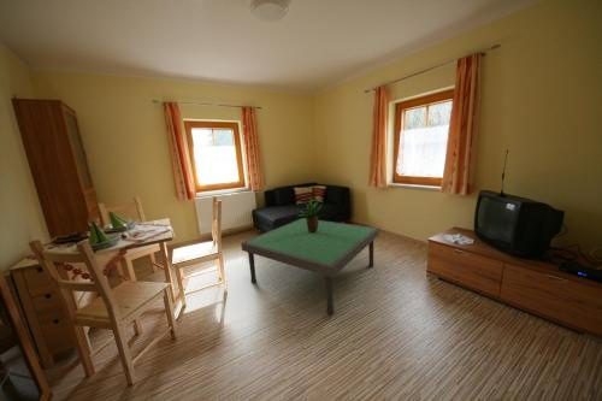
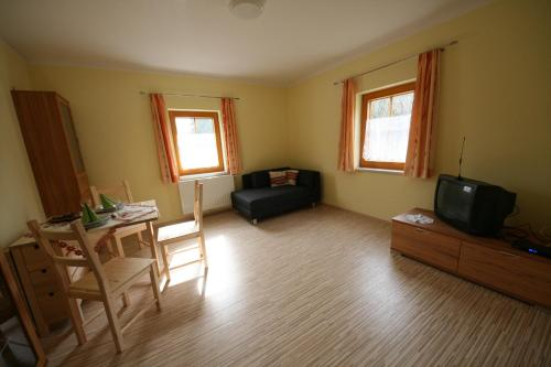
- potted plant (309, 214)
- coffee table (313, 254)
